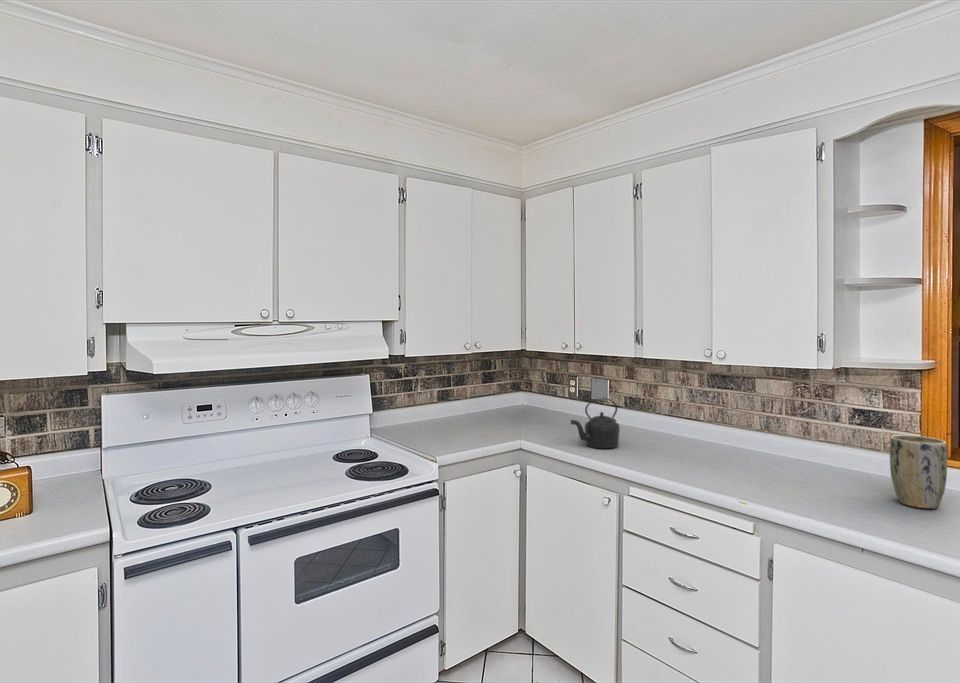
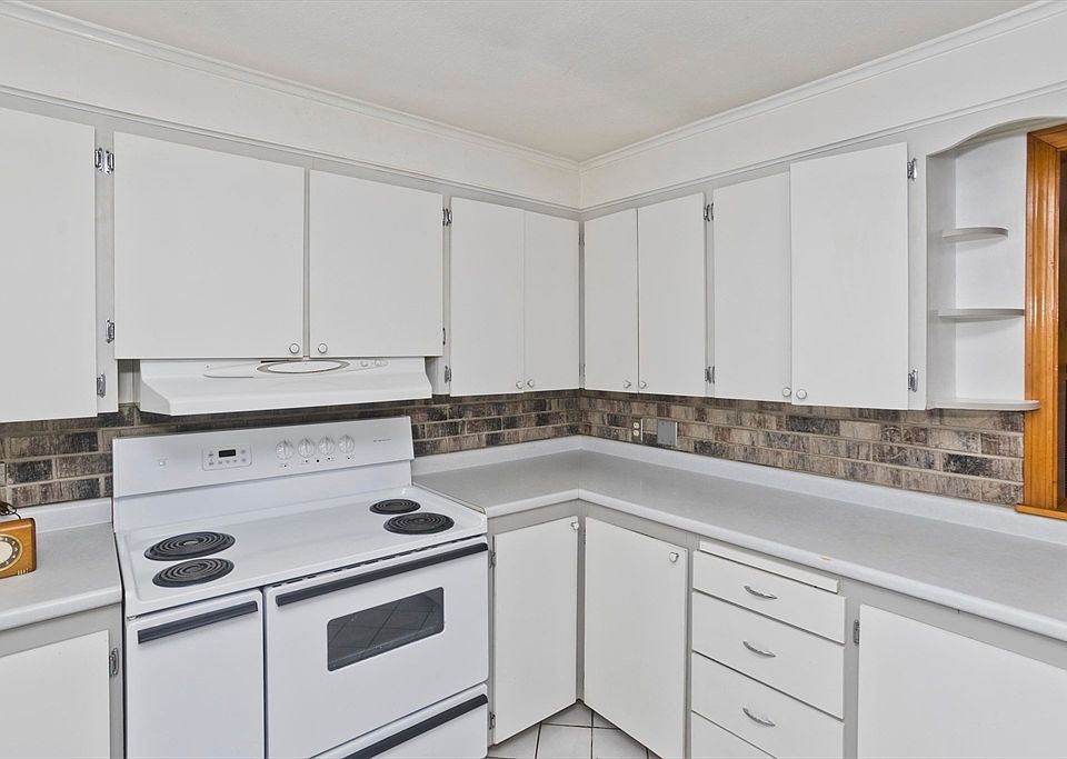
- kettle (594, 422)
- plant pot (917, 471)
